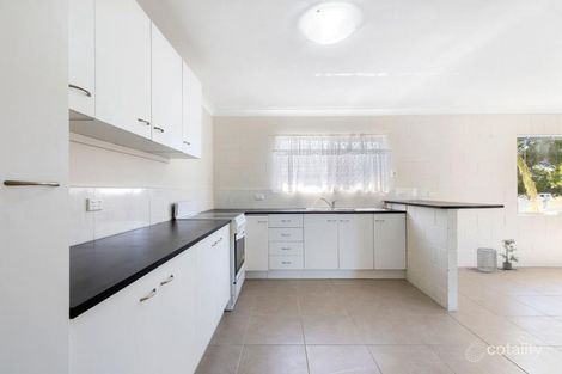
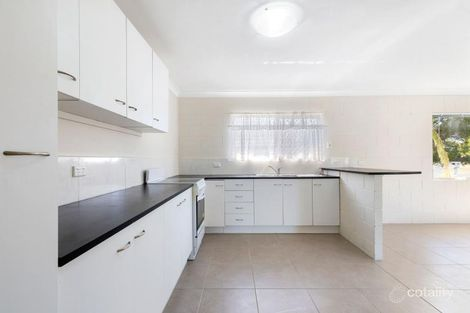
- wastebasket (487, 259)
- potted plant (511, 251)
